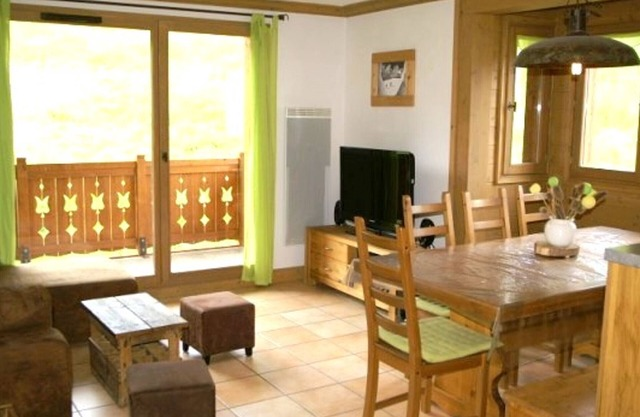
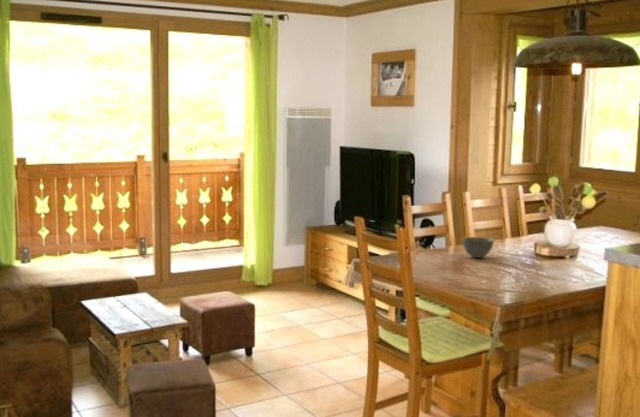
+ bowl (477, 248)
